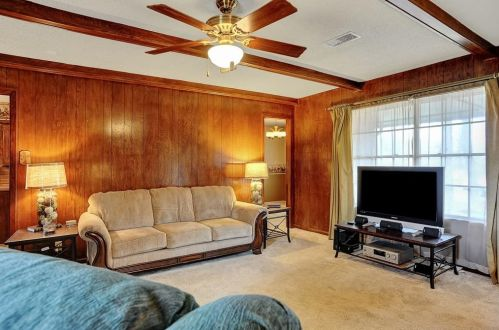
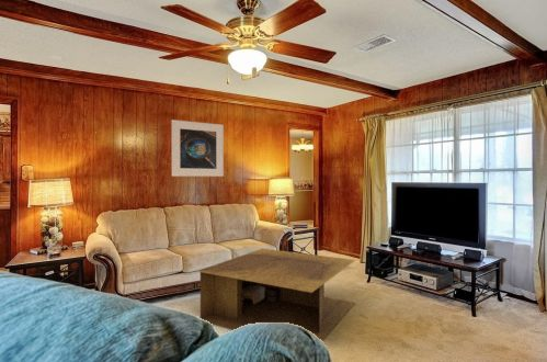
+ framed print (198, 149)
+ coffee table (281, 287)
